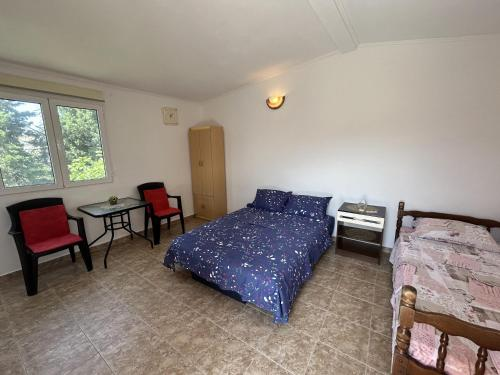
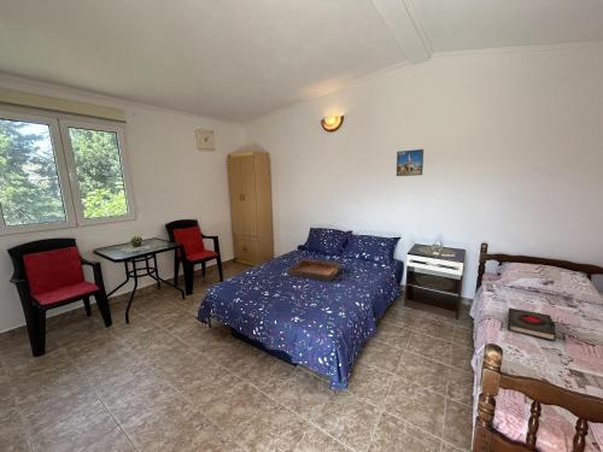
+ serving tray (315, 269)
+ book (529, 321)
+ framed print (409, 163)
